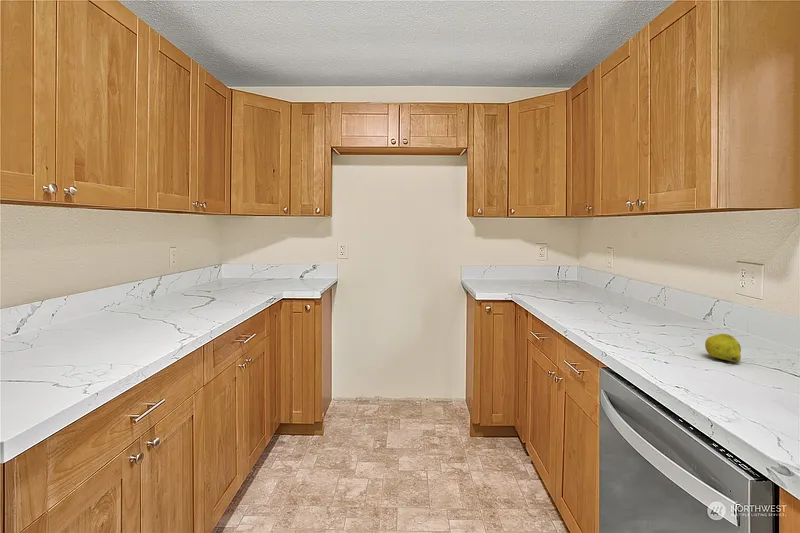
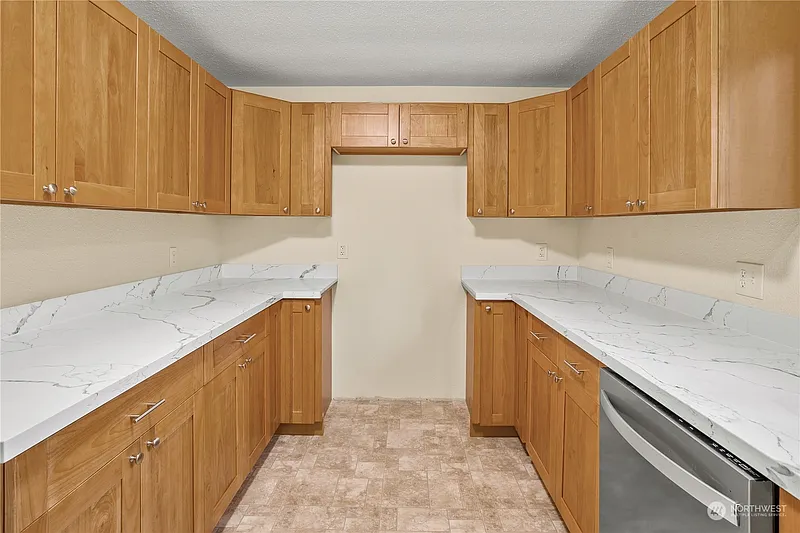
- fruit (724, 347)
